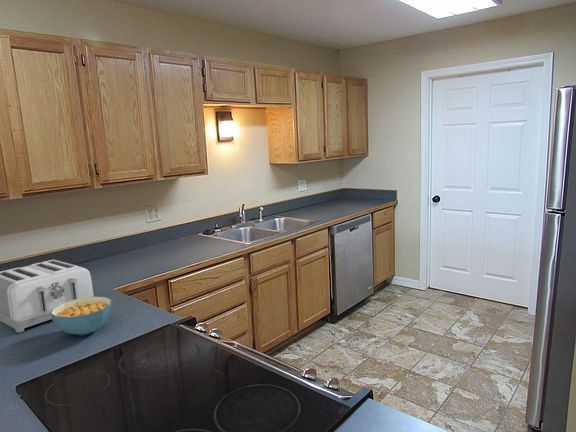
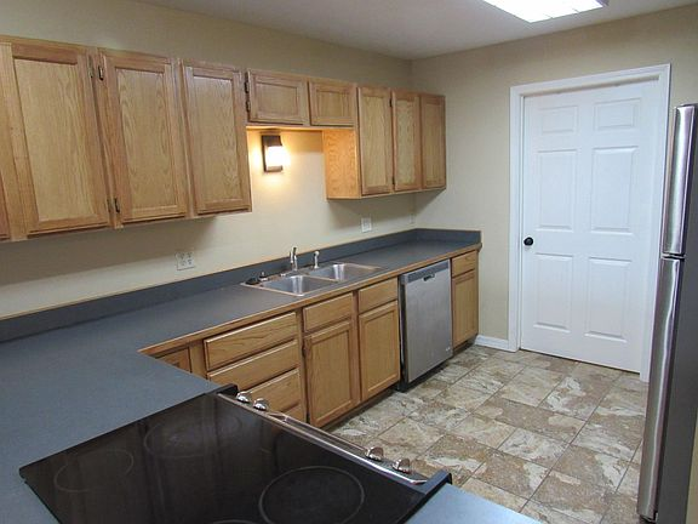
- cereal bowl (83, 319)
- toaster (41, 290)
